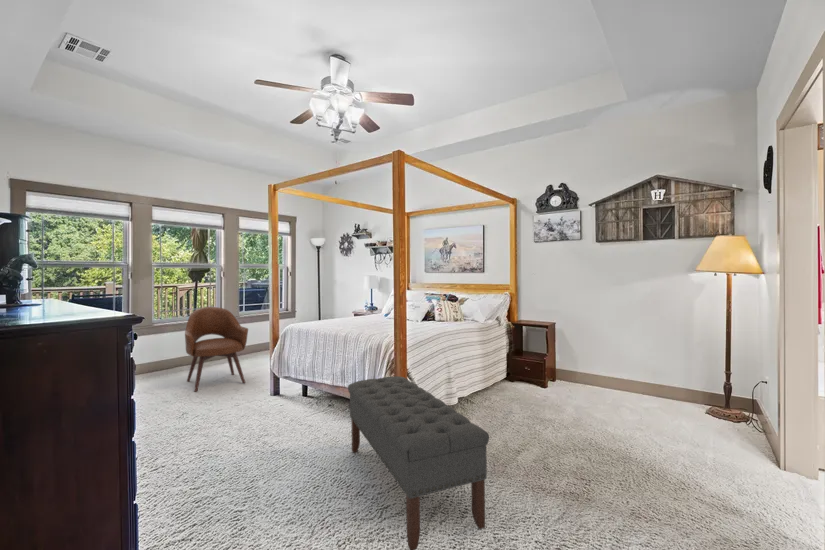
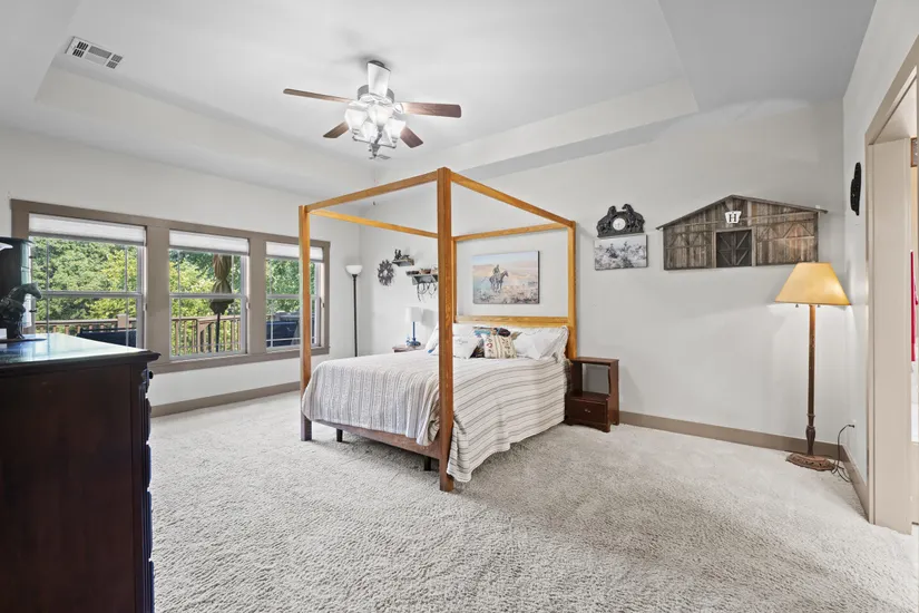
- chair (214, 345)
- bench (406, 440)
